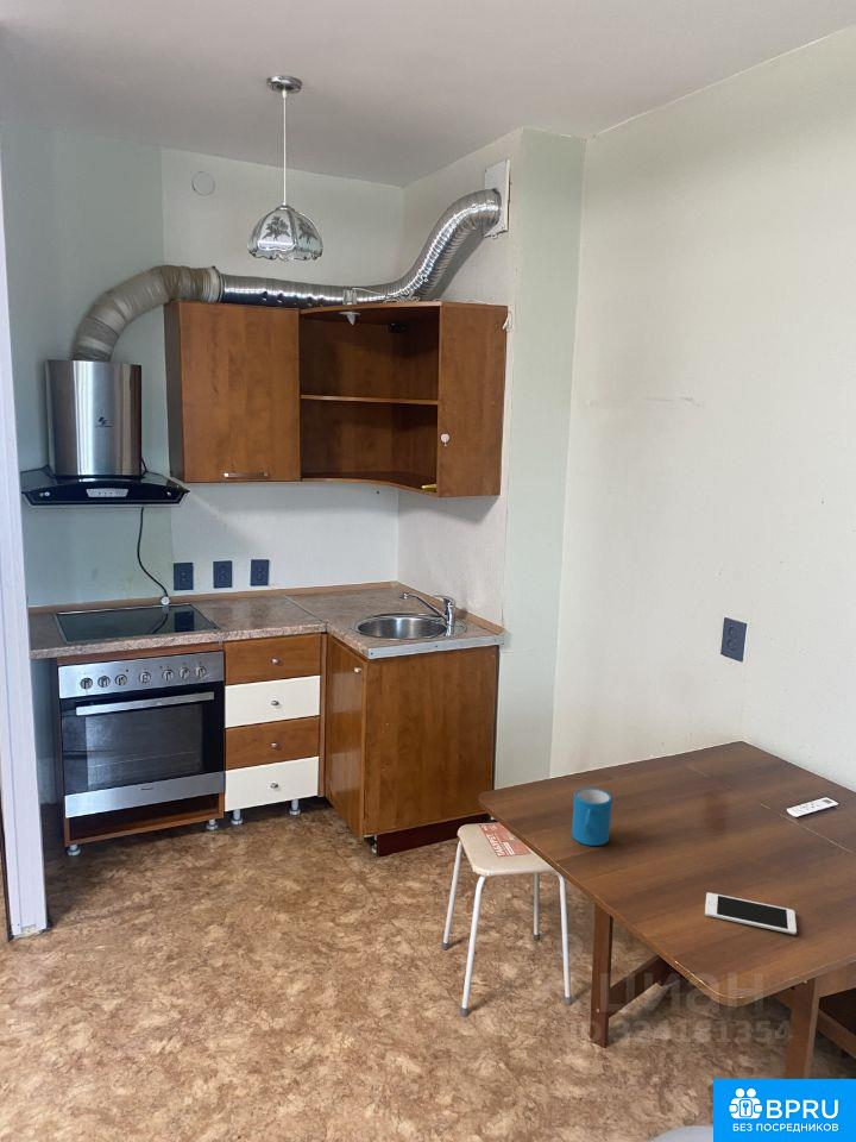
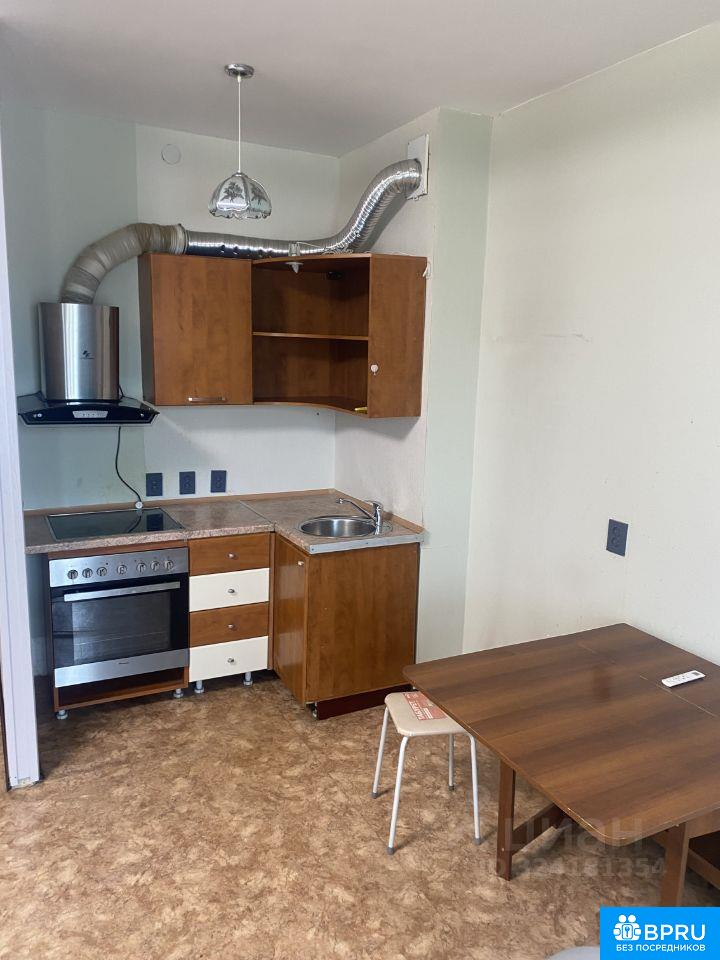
- mug (590, 820)
- cell phone (749, 912)
